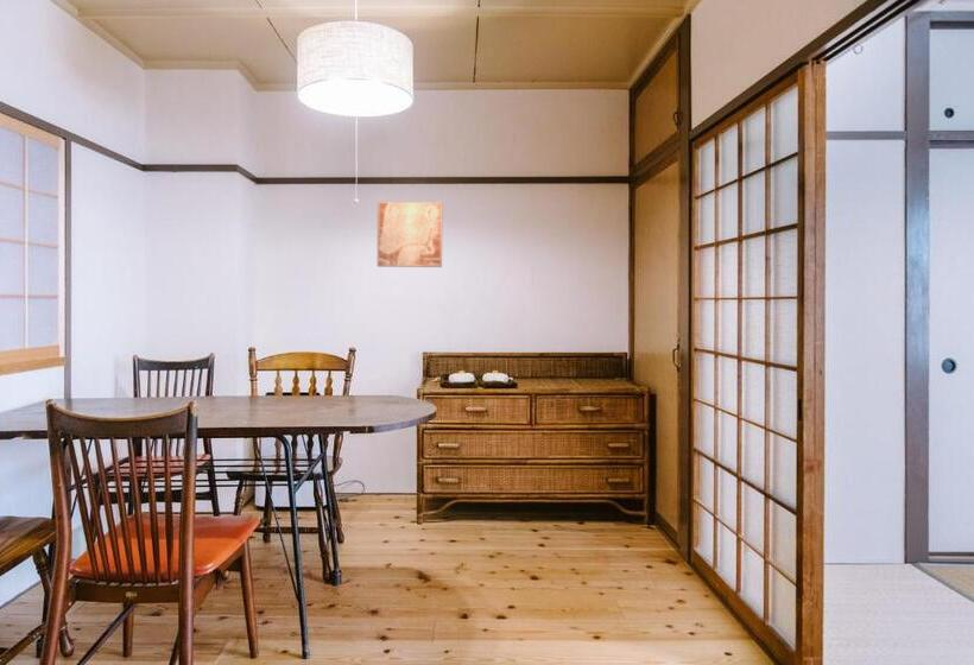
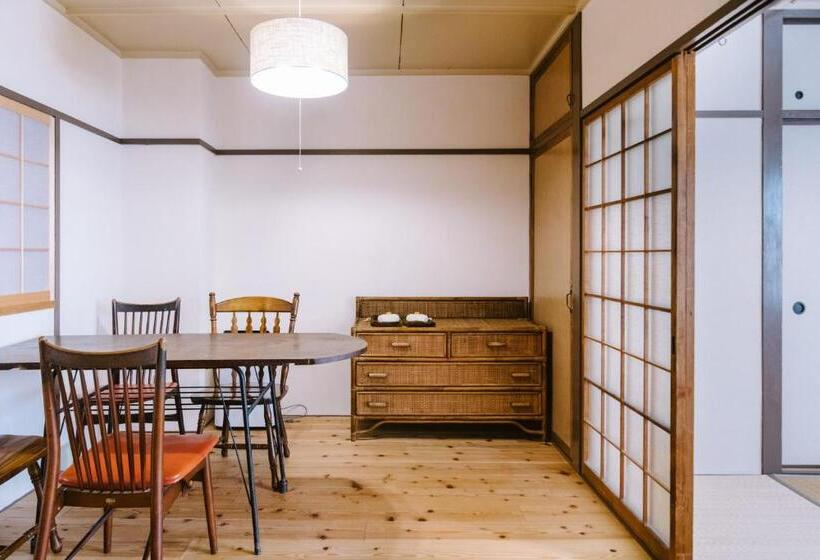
- wall art (410, 234)
